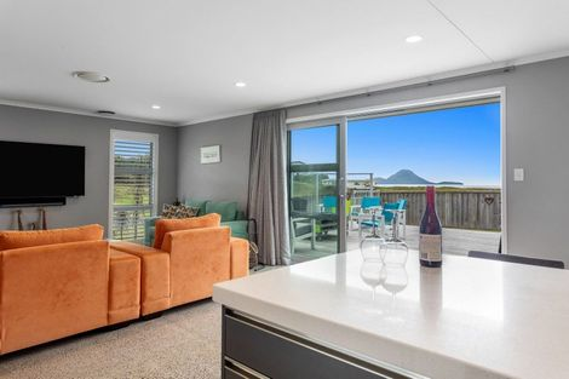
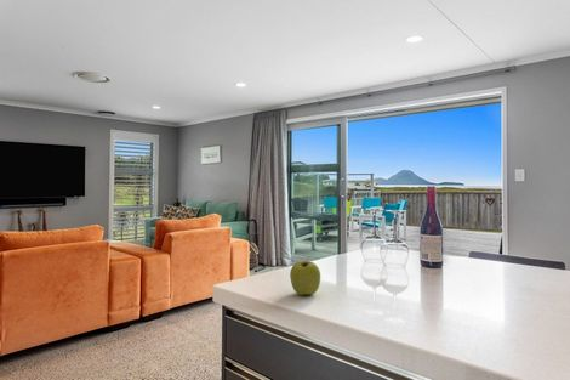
+ apple (304, 274)
